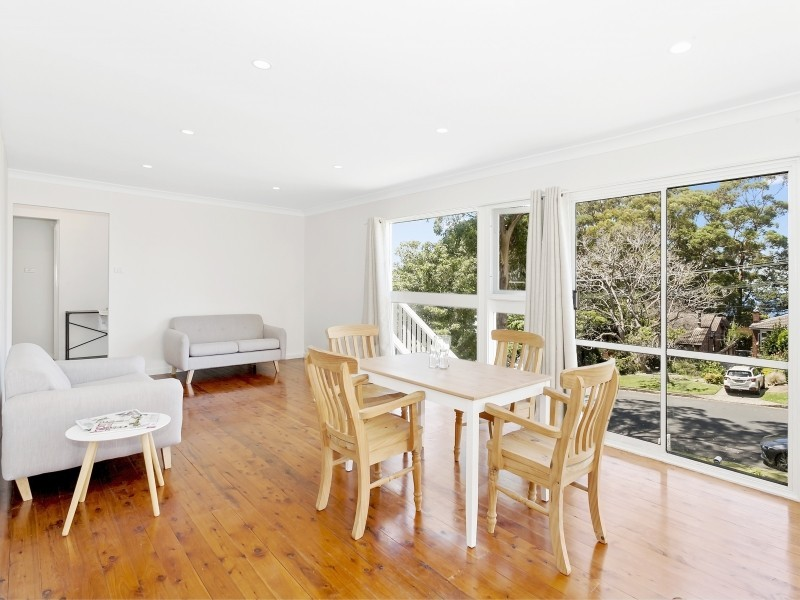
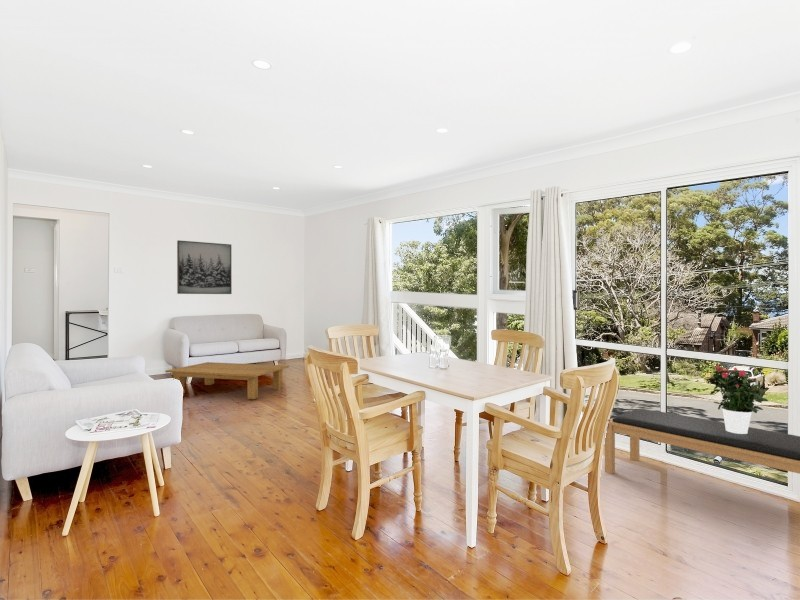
+ coffee table (229, 378)
+ potted flower (734, 399)
+ wall art (205, 268)
+ bench (714, 454)
